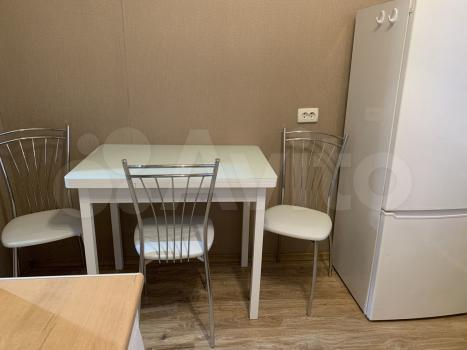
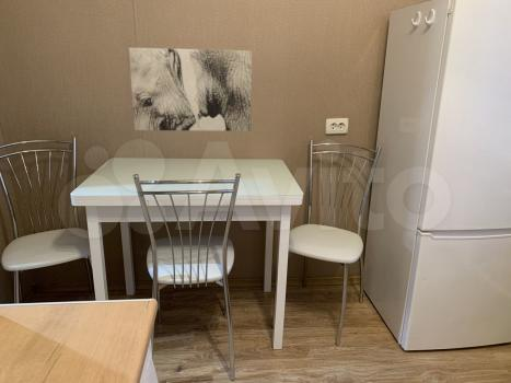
+ wall art (193, 91)
